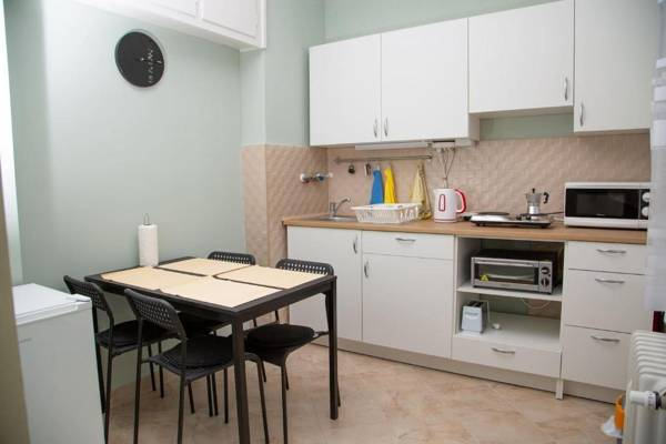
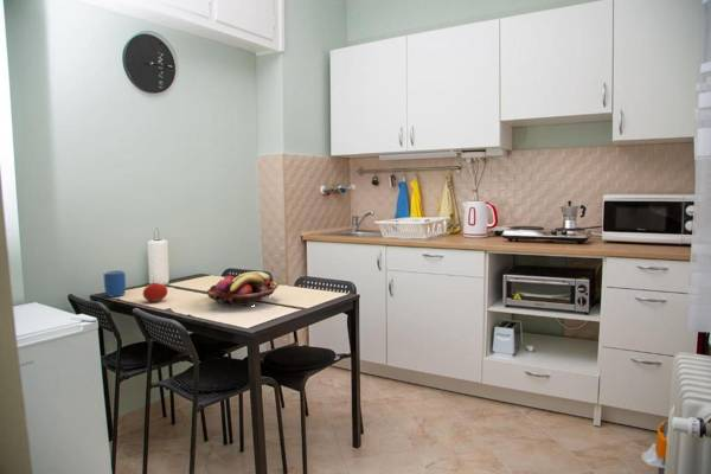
+ mug (114, 283)
+ fruit (154, 290)
+ fruit basket (242, 287)
